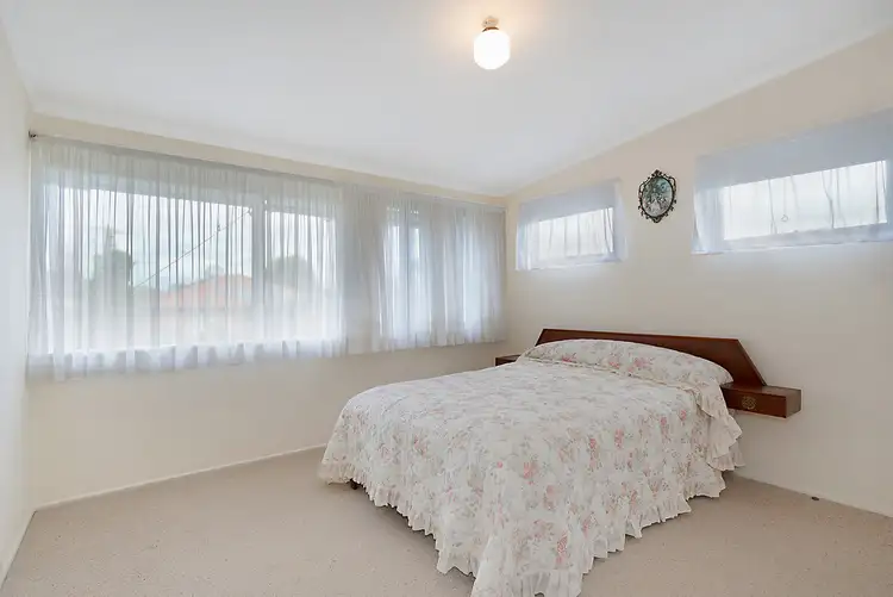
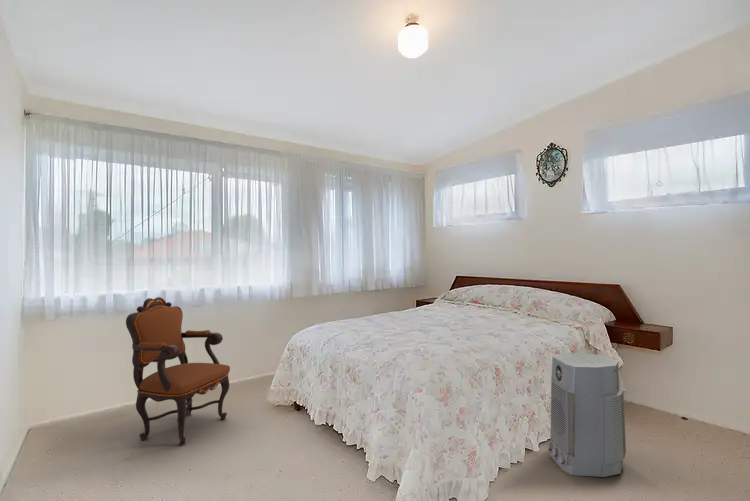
+ air purifier (586, 410)
+ armchair (180, 362)
